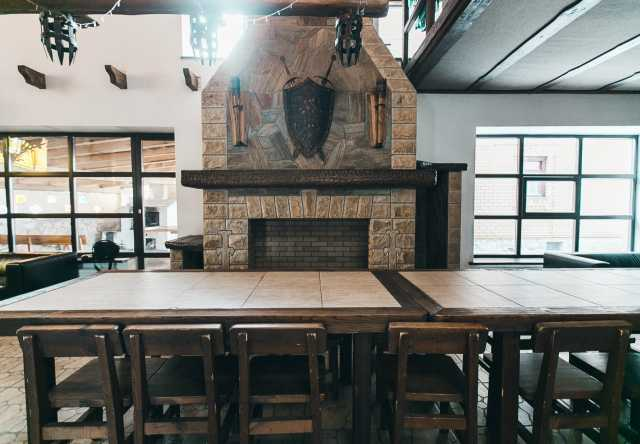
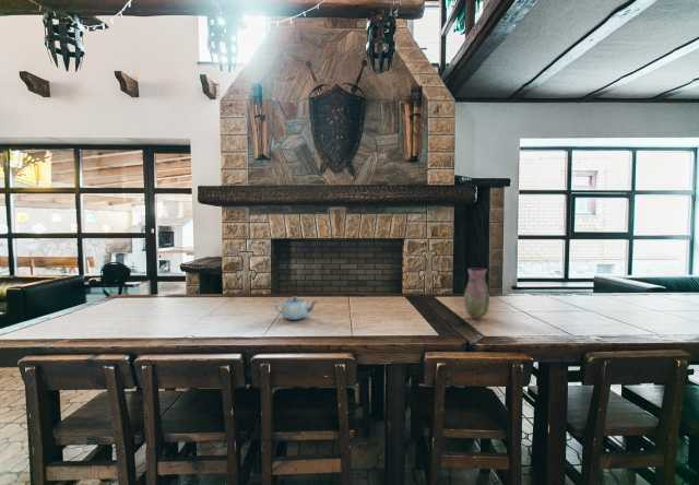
+ chinaware (296, 307)
+ vase (475, 293)
